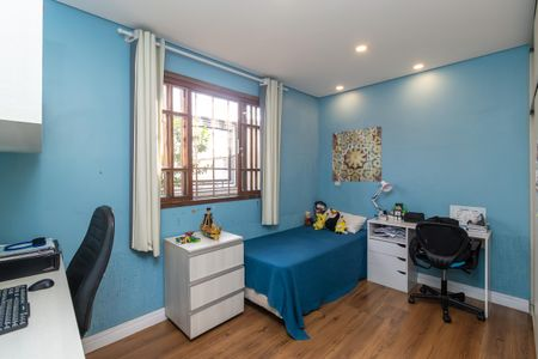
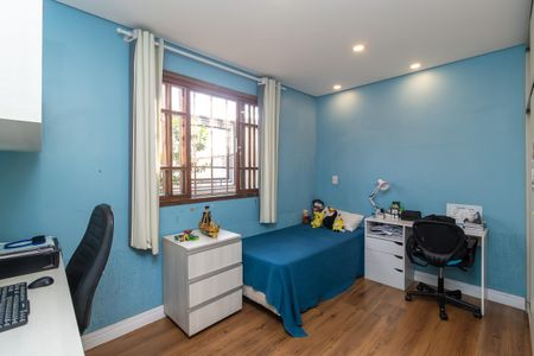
- wall art (355, 156)
